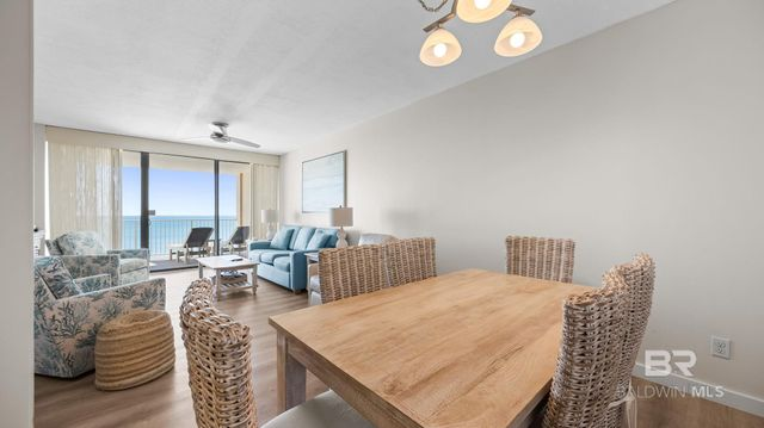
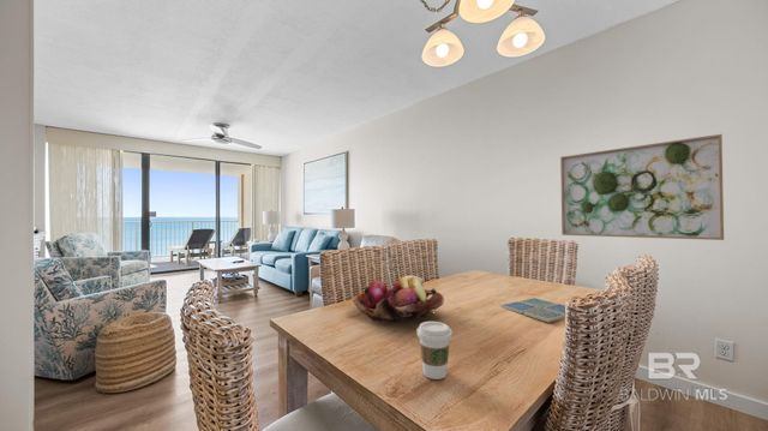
+ wall art (630, 192)
+ fruit basket (400, 295)
+ coffee cup (434, 349)
+ drink coaster (540, 309)
